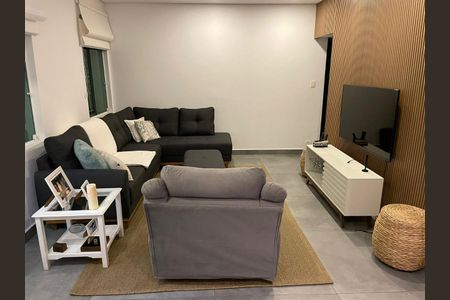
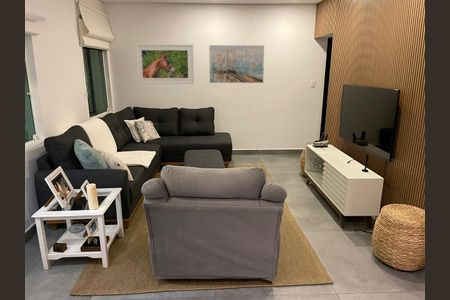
+ wall art (236, 64)
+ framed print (165, 64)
